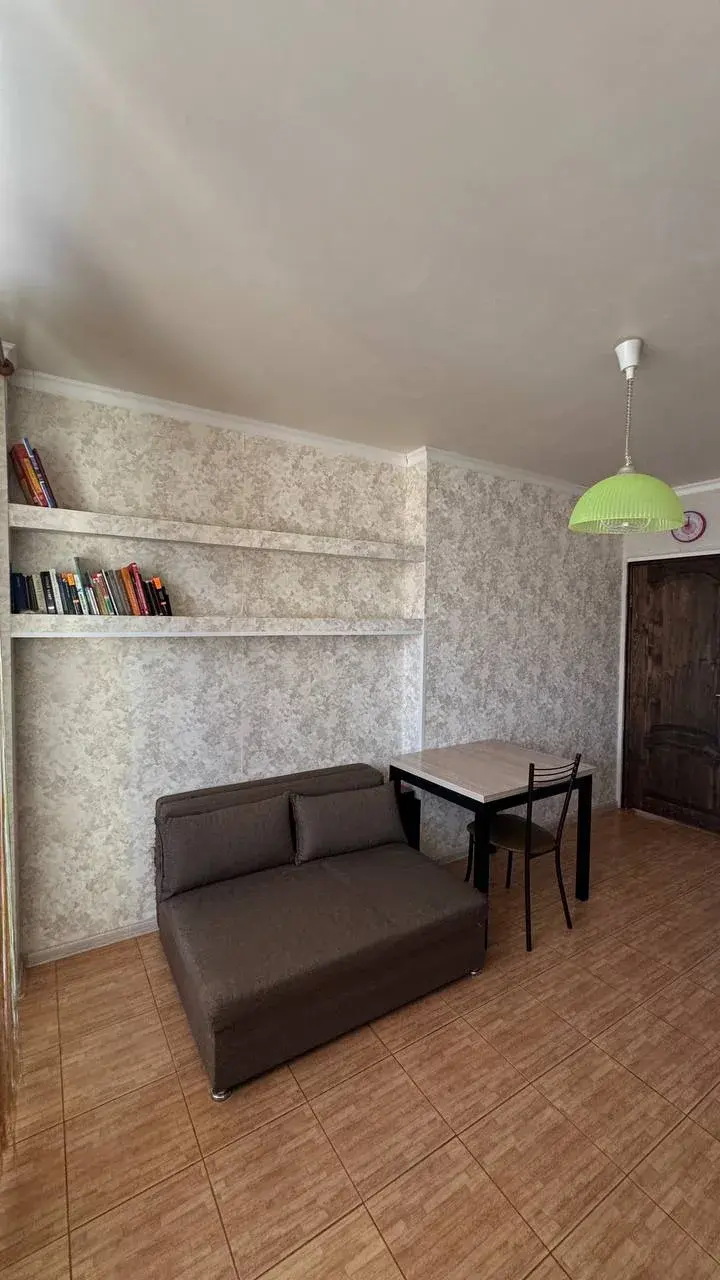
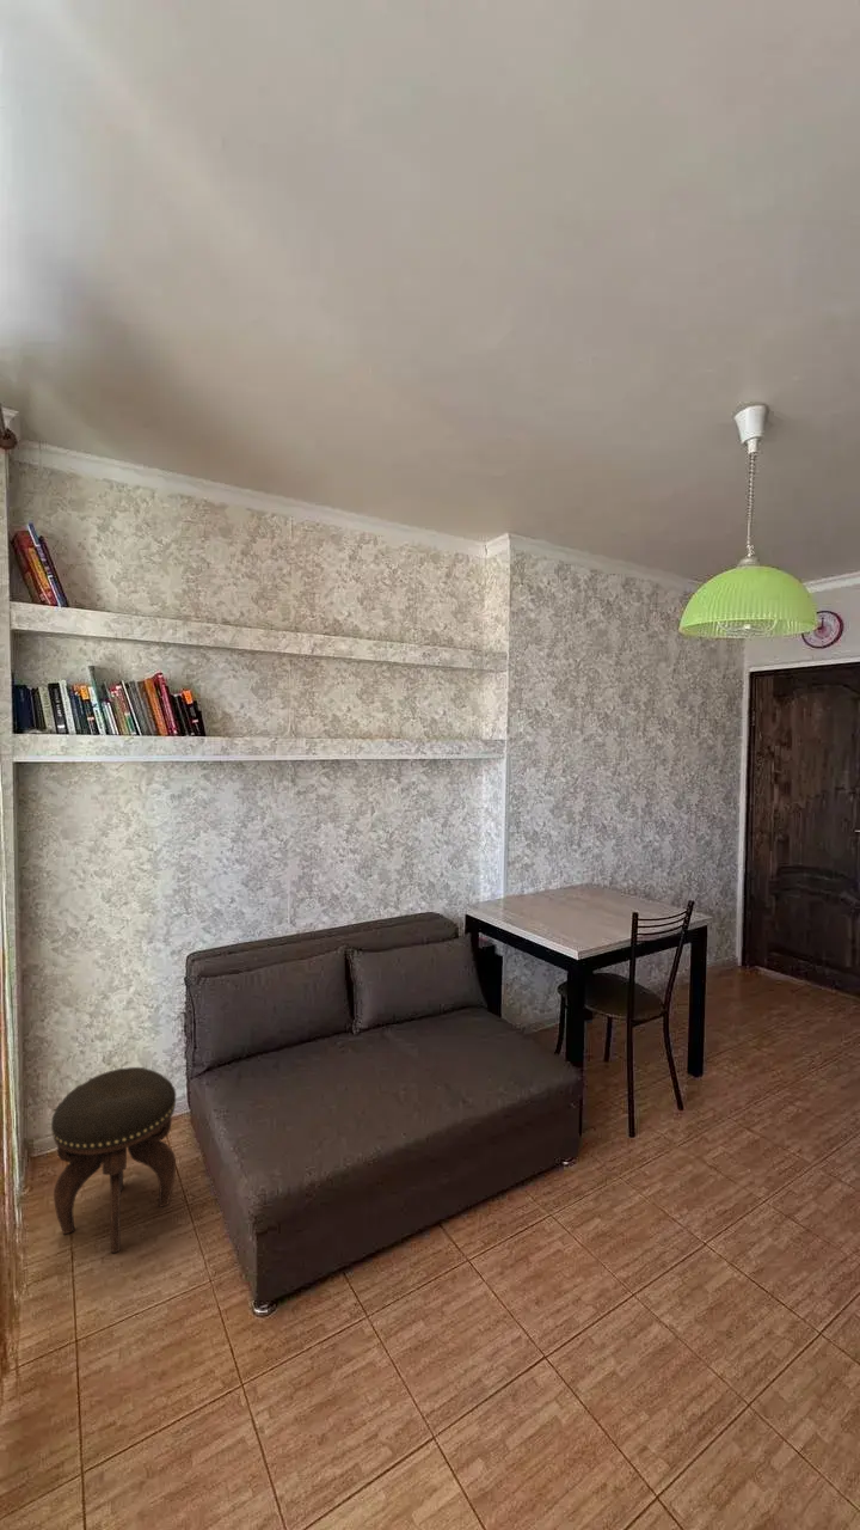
+ footstool (116, 1151)
